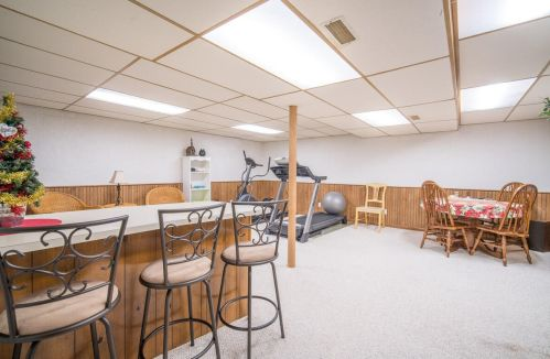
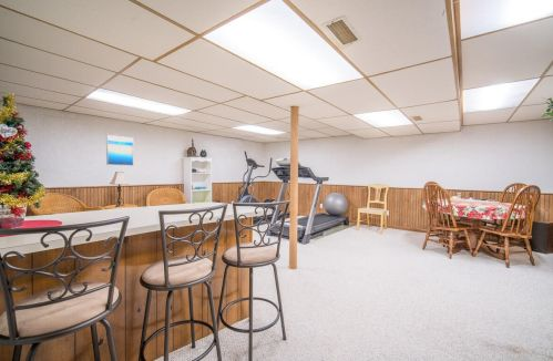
+ wall art (120, 151)
